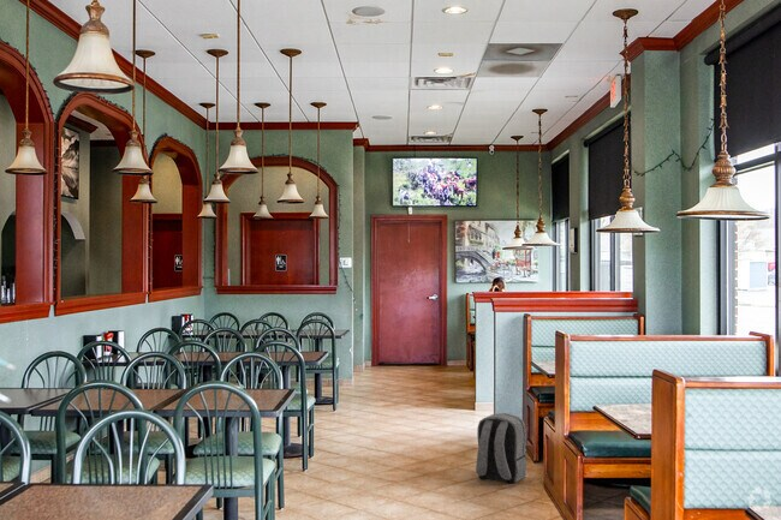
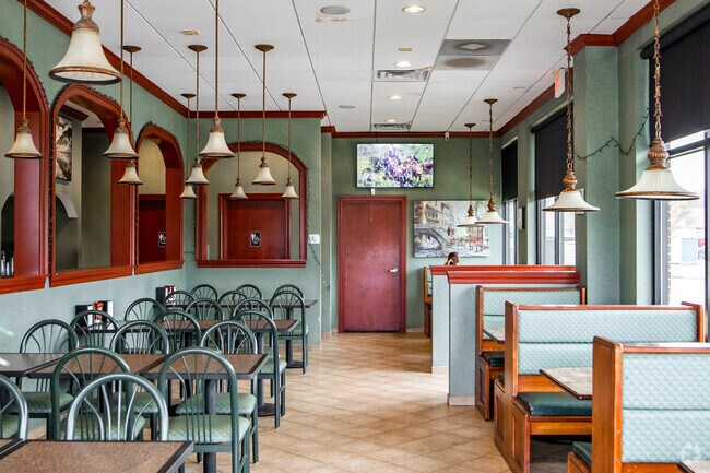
- backpack (500, 446)
